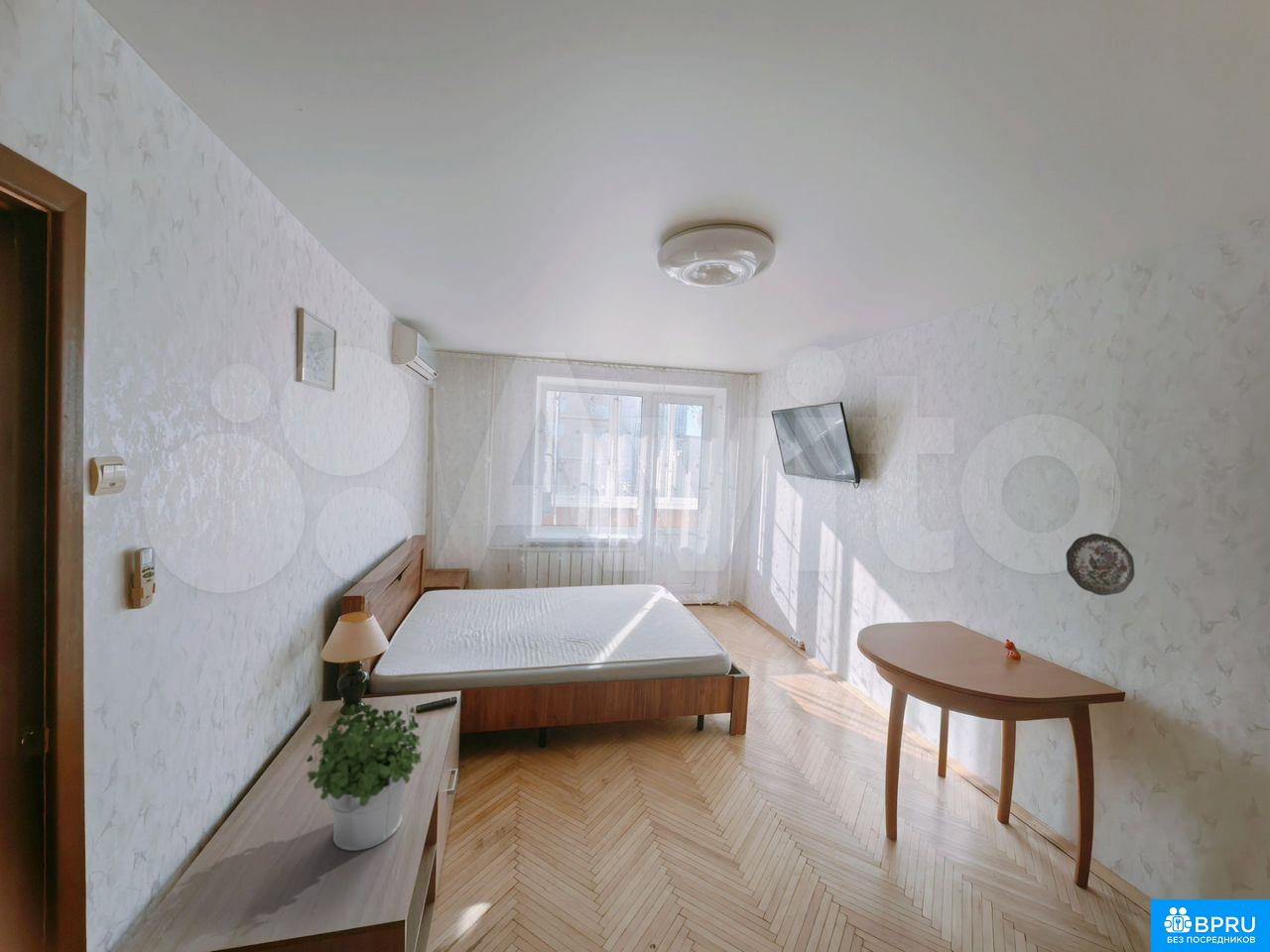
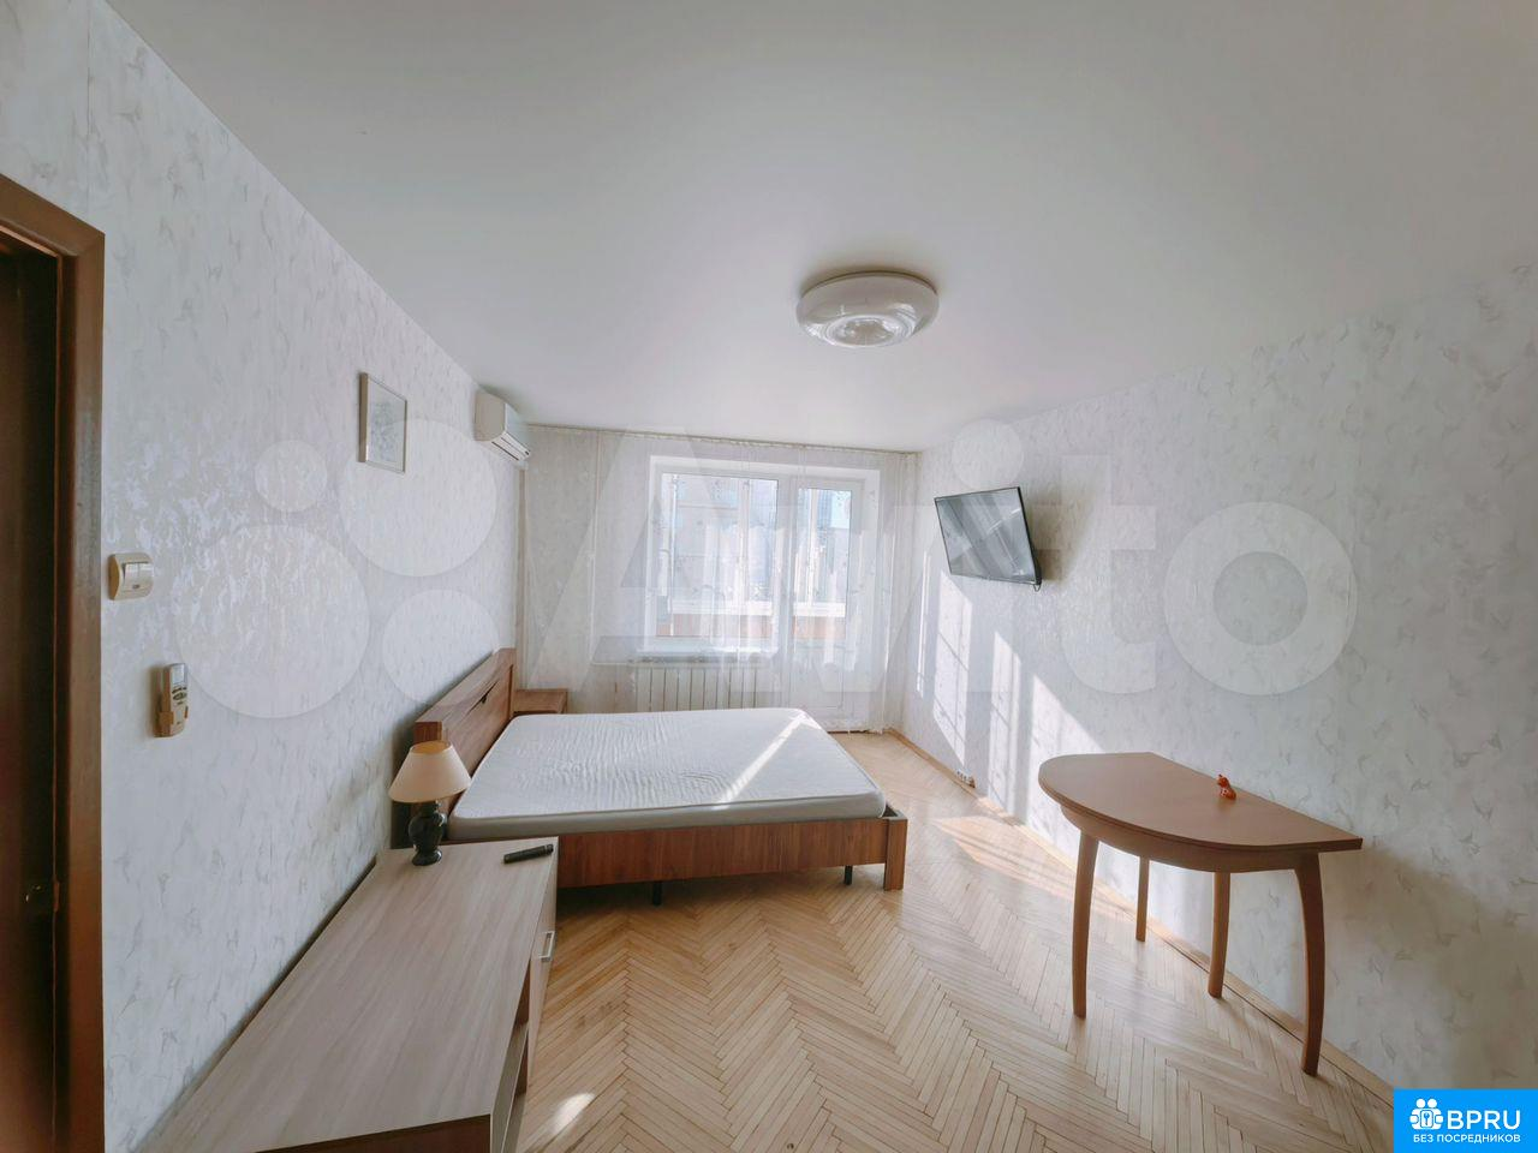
- decorative plate (1099, 564)
- potted plant (367, 773)
